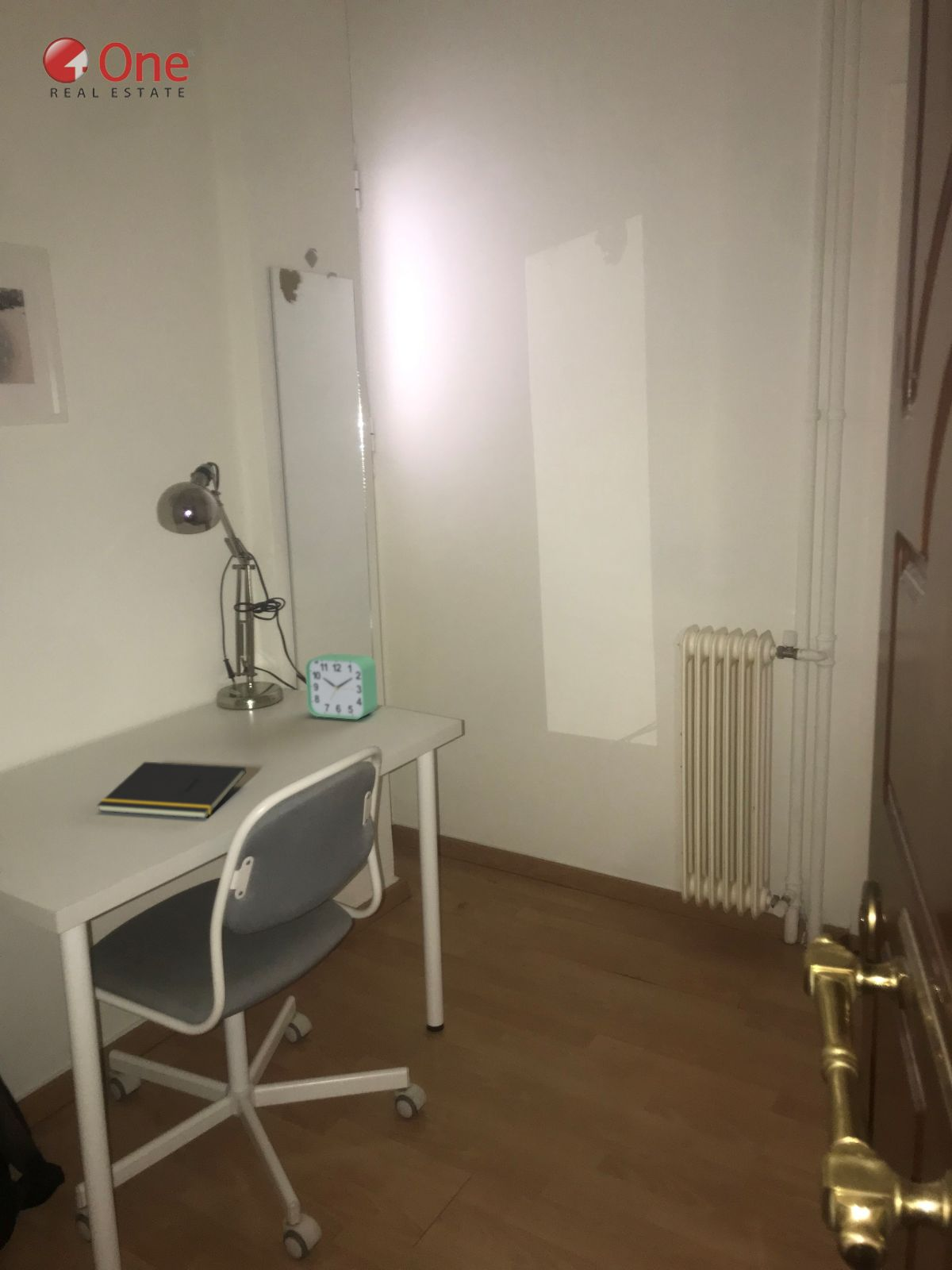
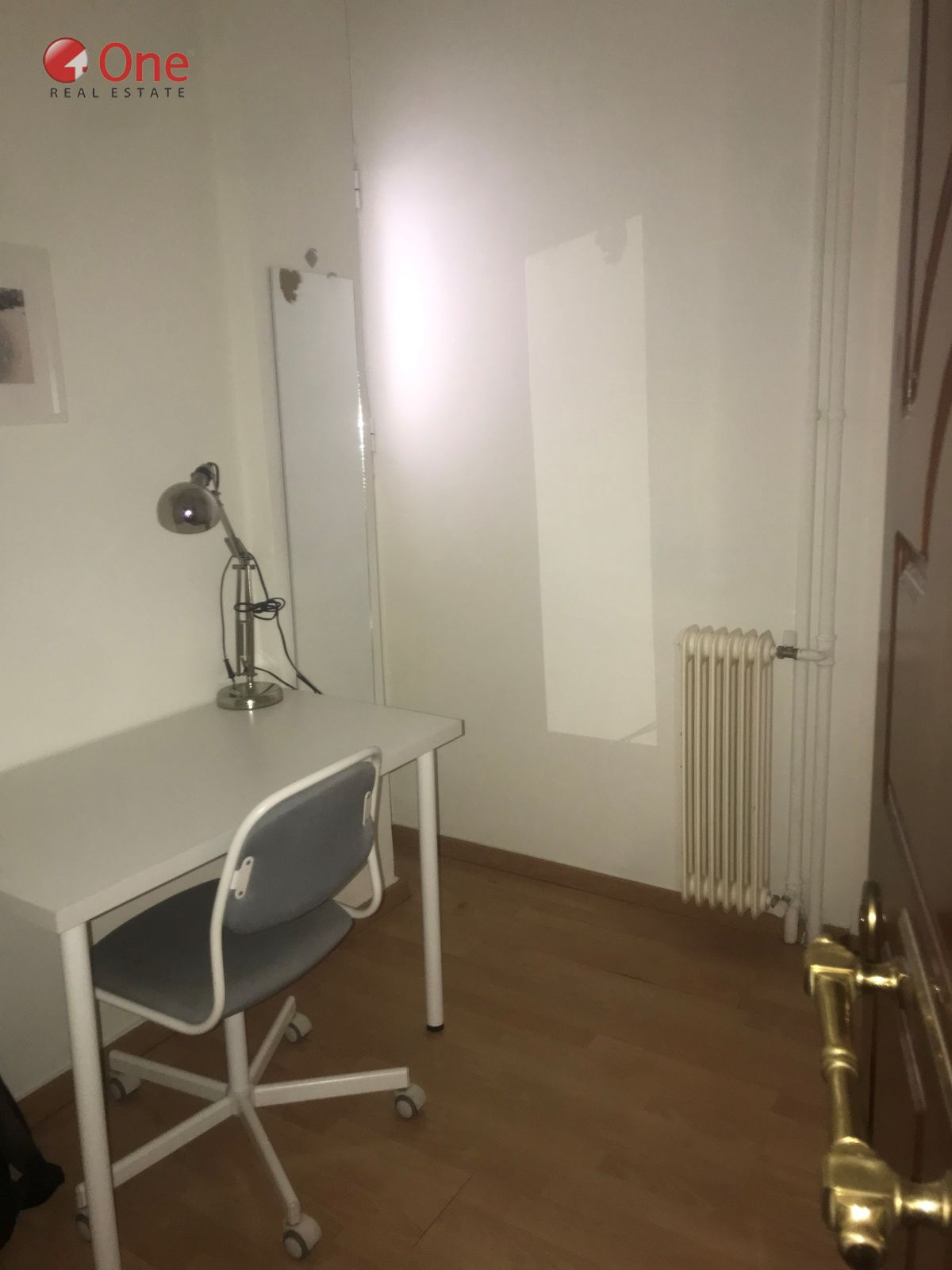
- notepad (173, 788)
- alarm clock (341, 685)
